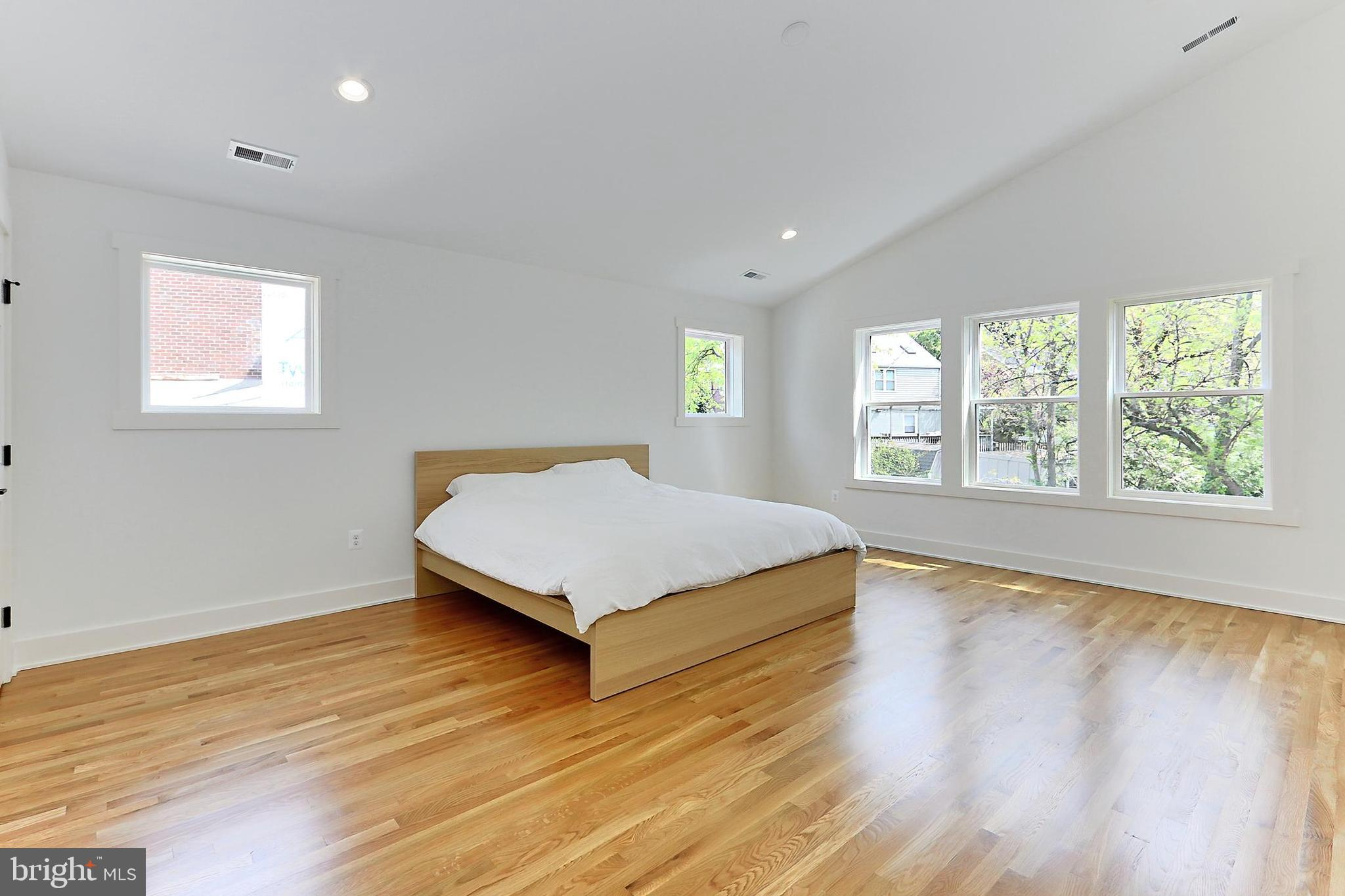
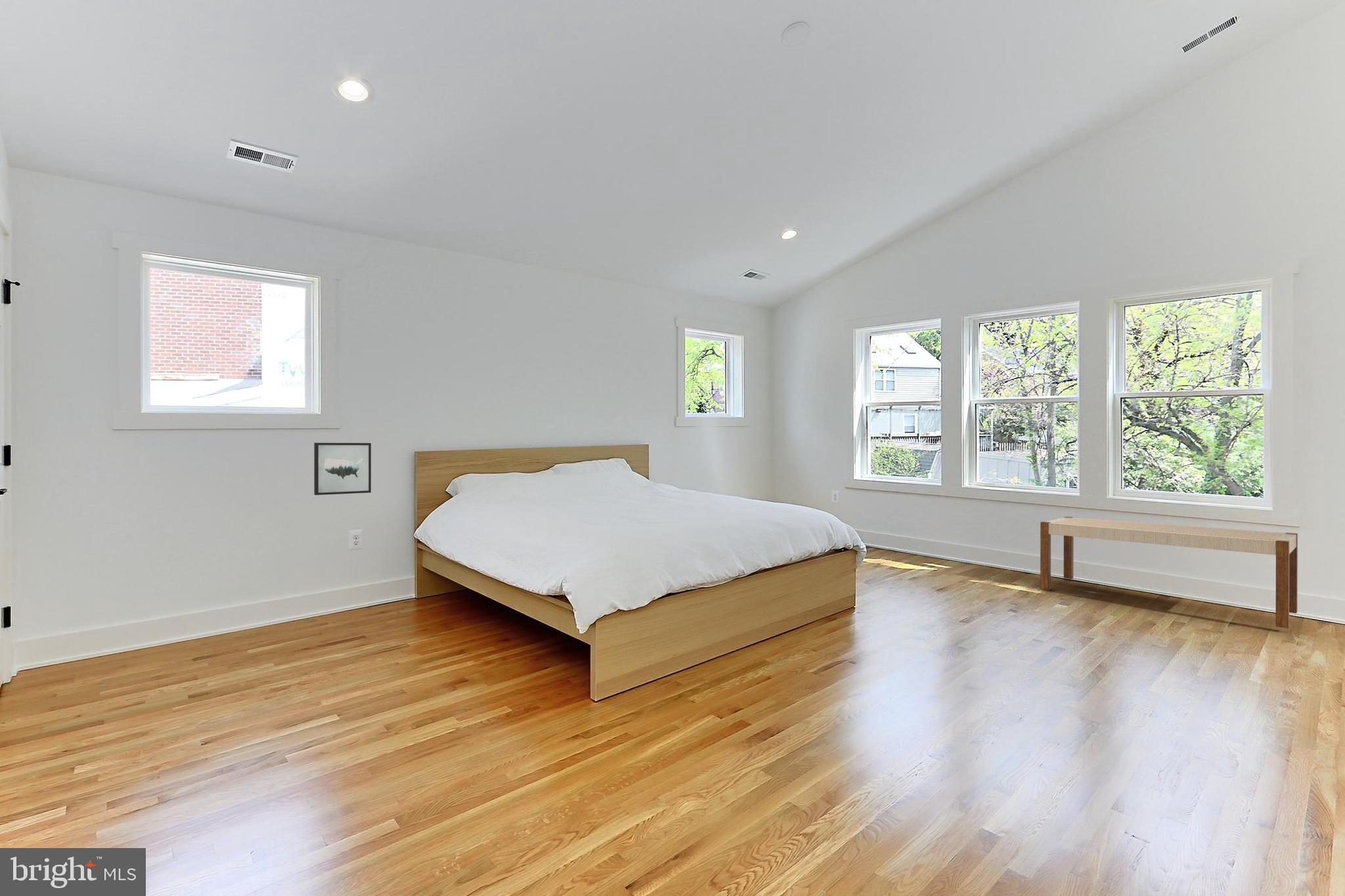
+ wall art (343, 468)
+ bench (1161, 544)
